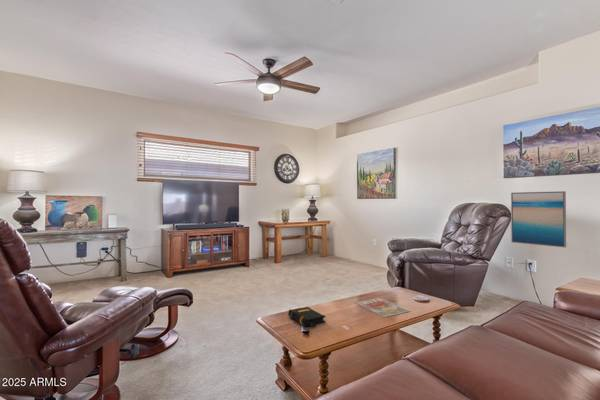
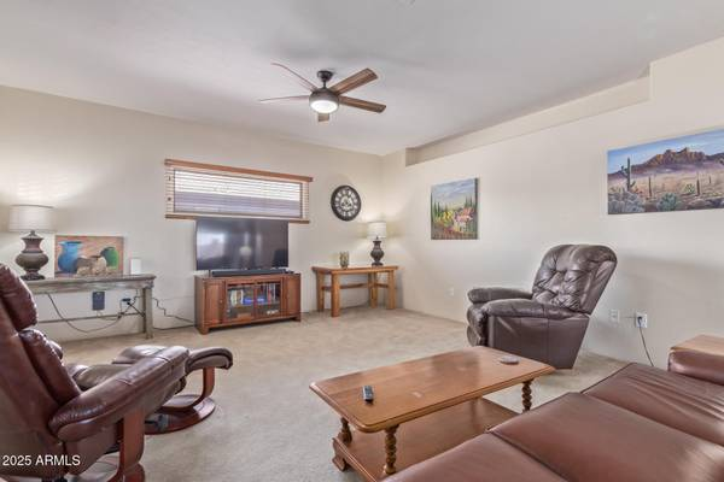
- magazine (381, 306)
- wall art (537, 218)
- book (307, 316)
